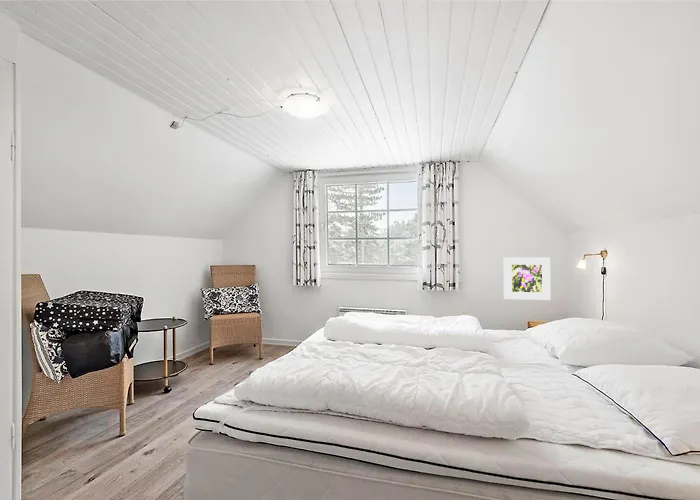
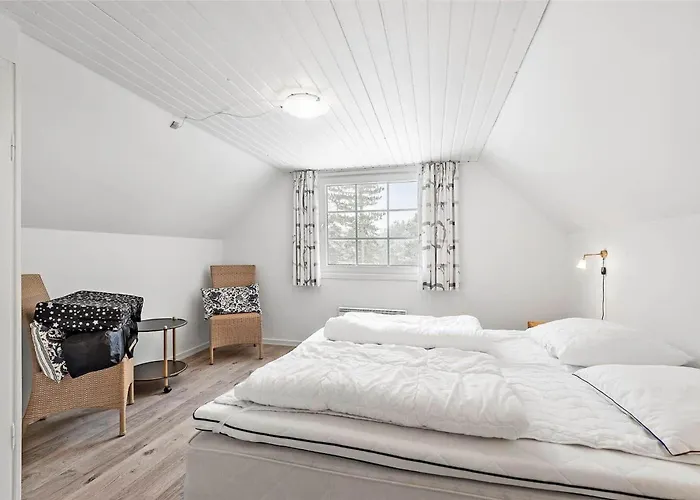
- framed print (526, 278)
